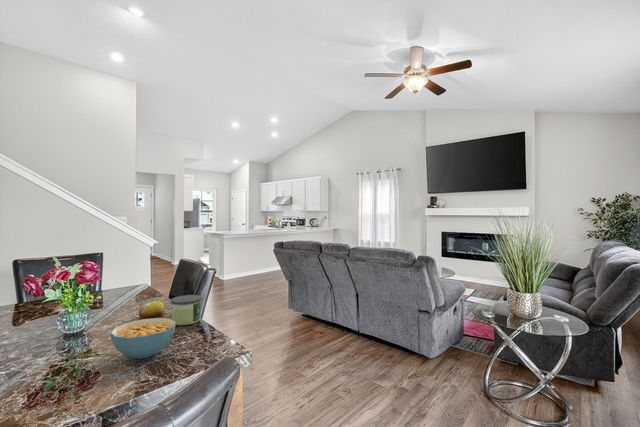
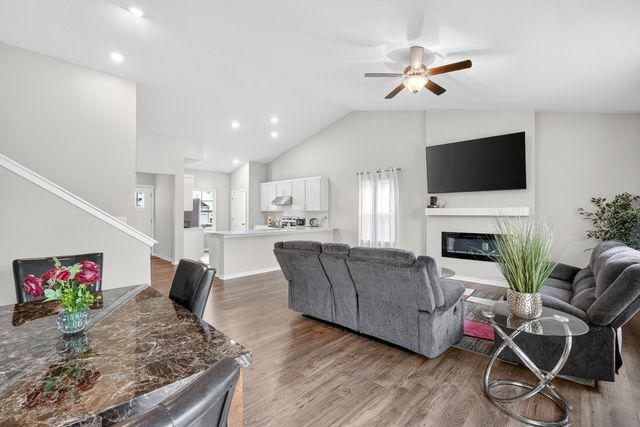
- fruit (151, 309)
- candle (186, 310)
- cereal bowl (144, 340)
